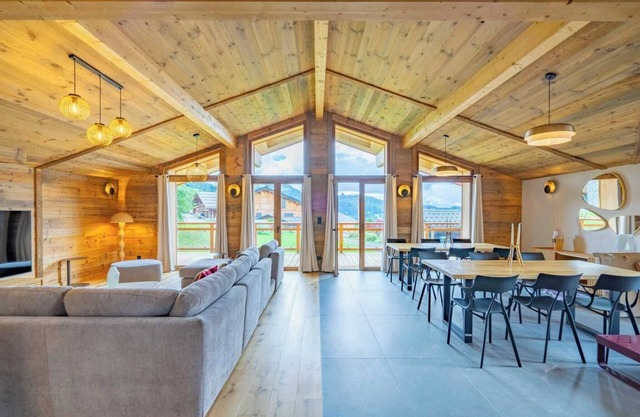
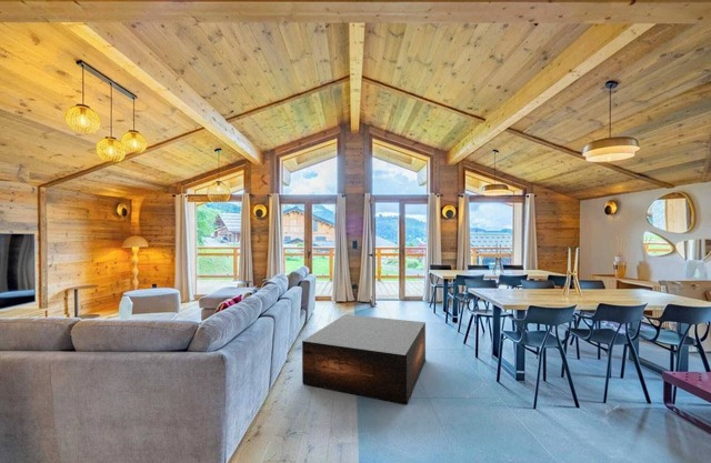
+ coffee table (369, 350)
